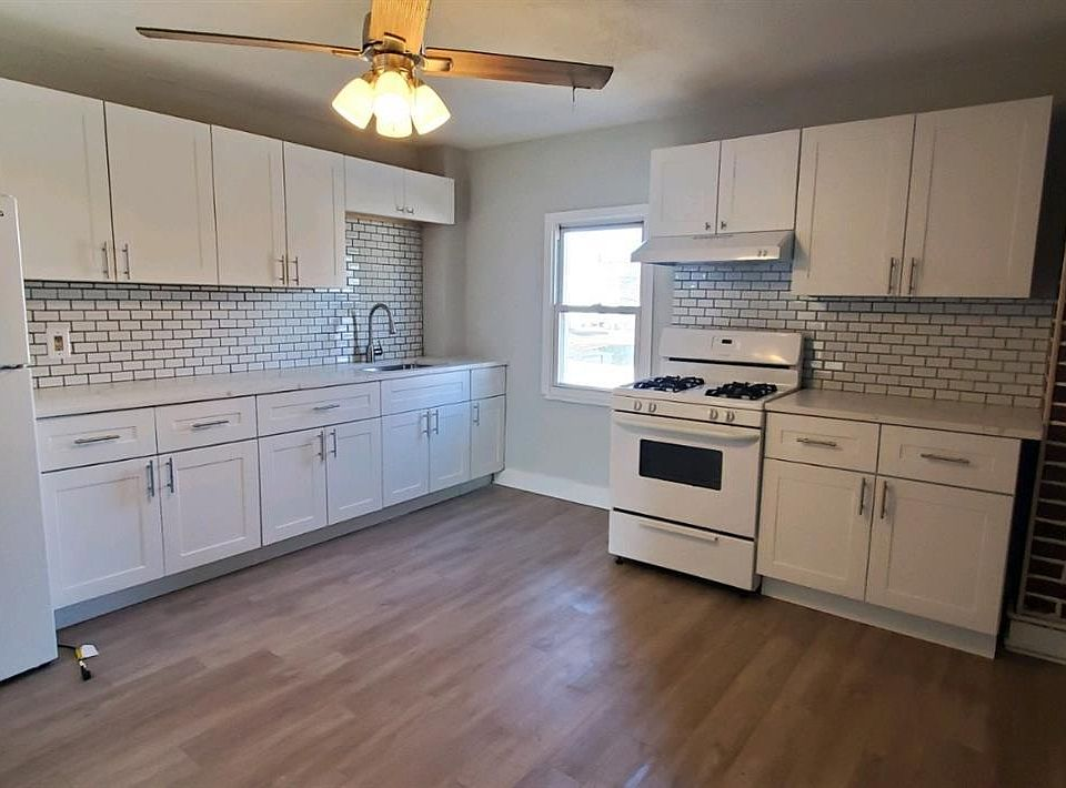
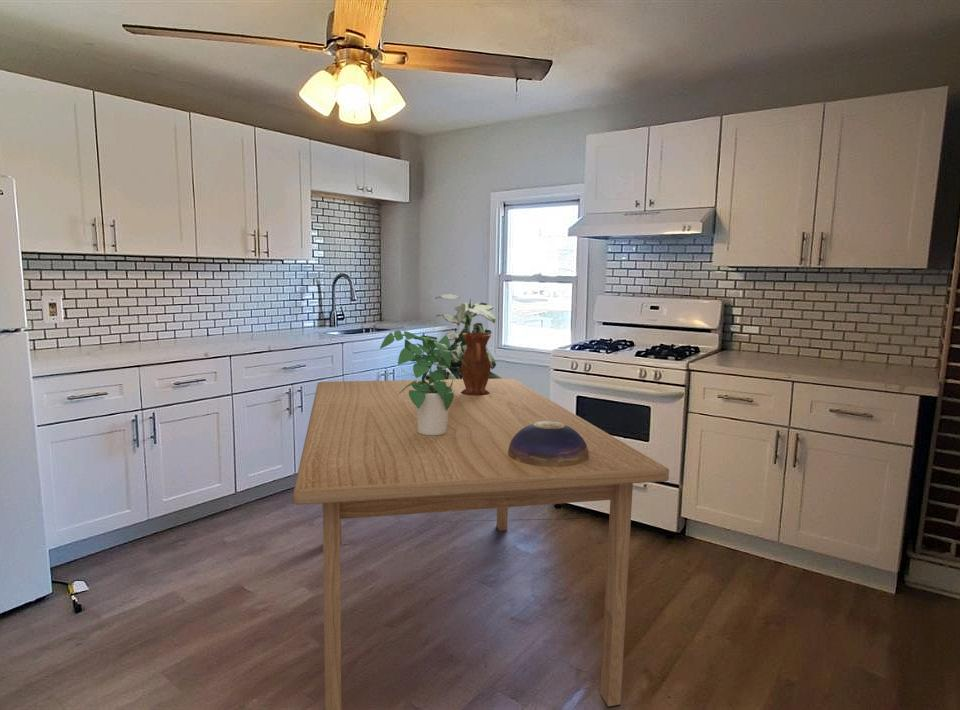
+ potted plant (424, 381)
+ decorative bowl (548, 437)
+ indoor plant (456, 376)
+ pitcher (475, 363)
+ table (443, 511)
